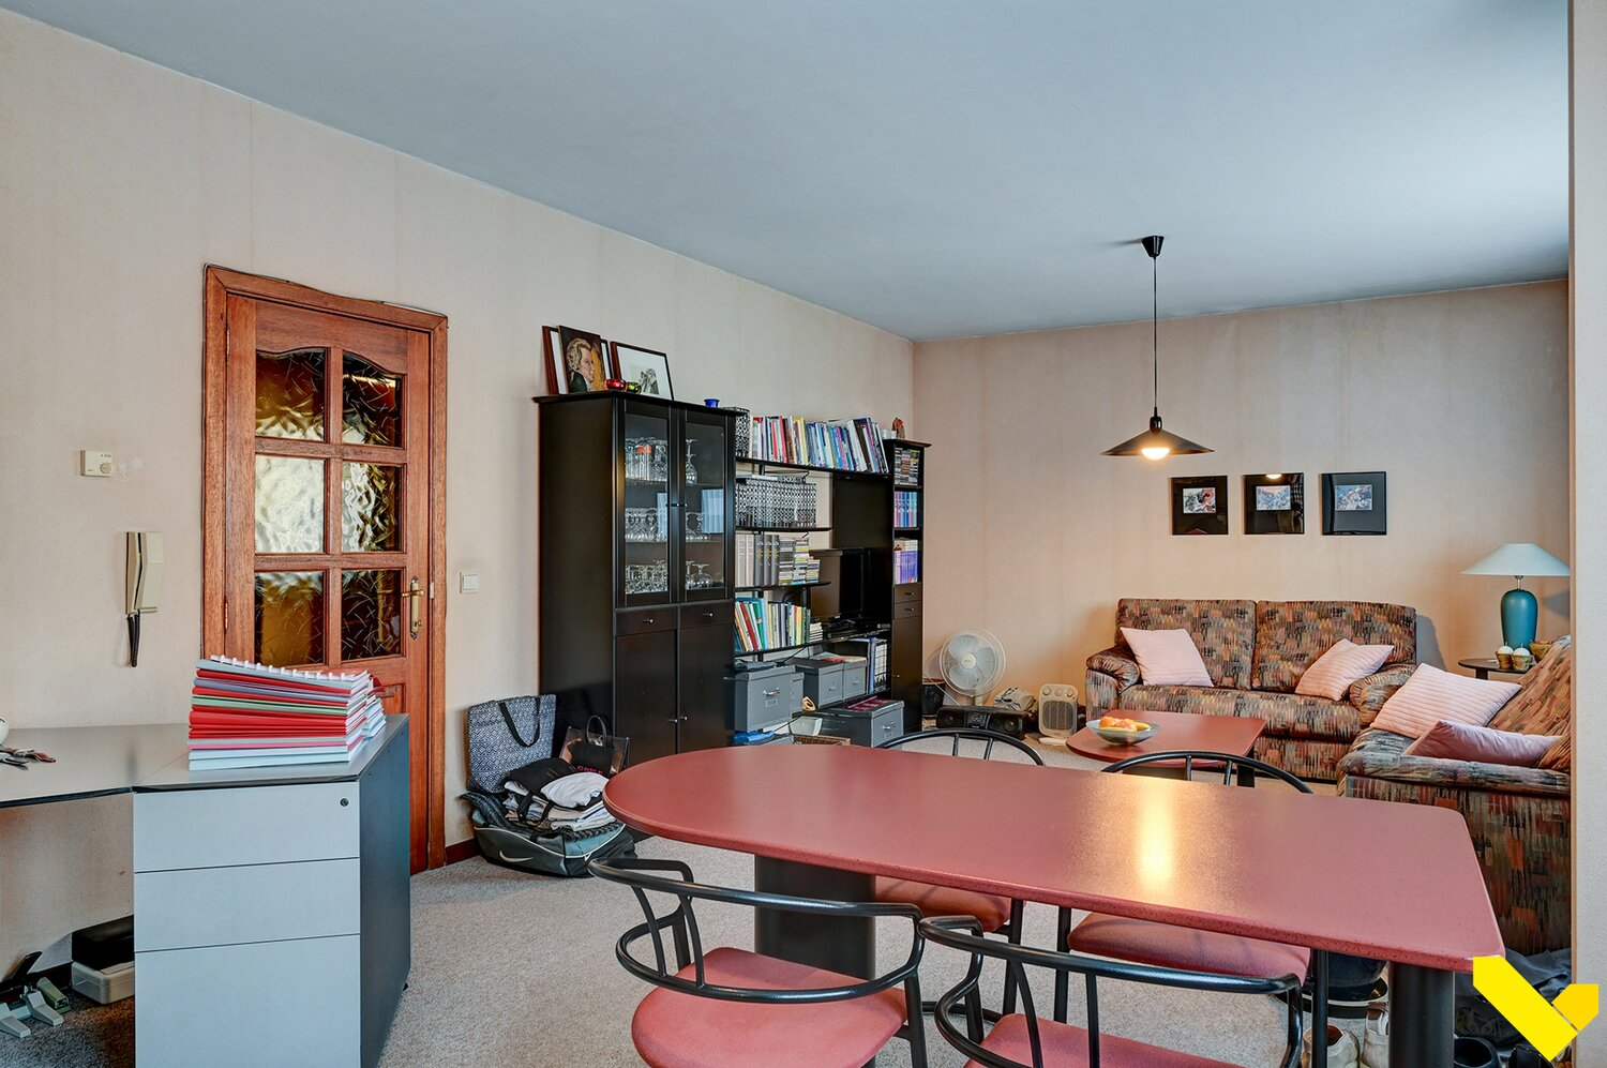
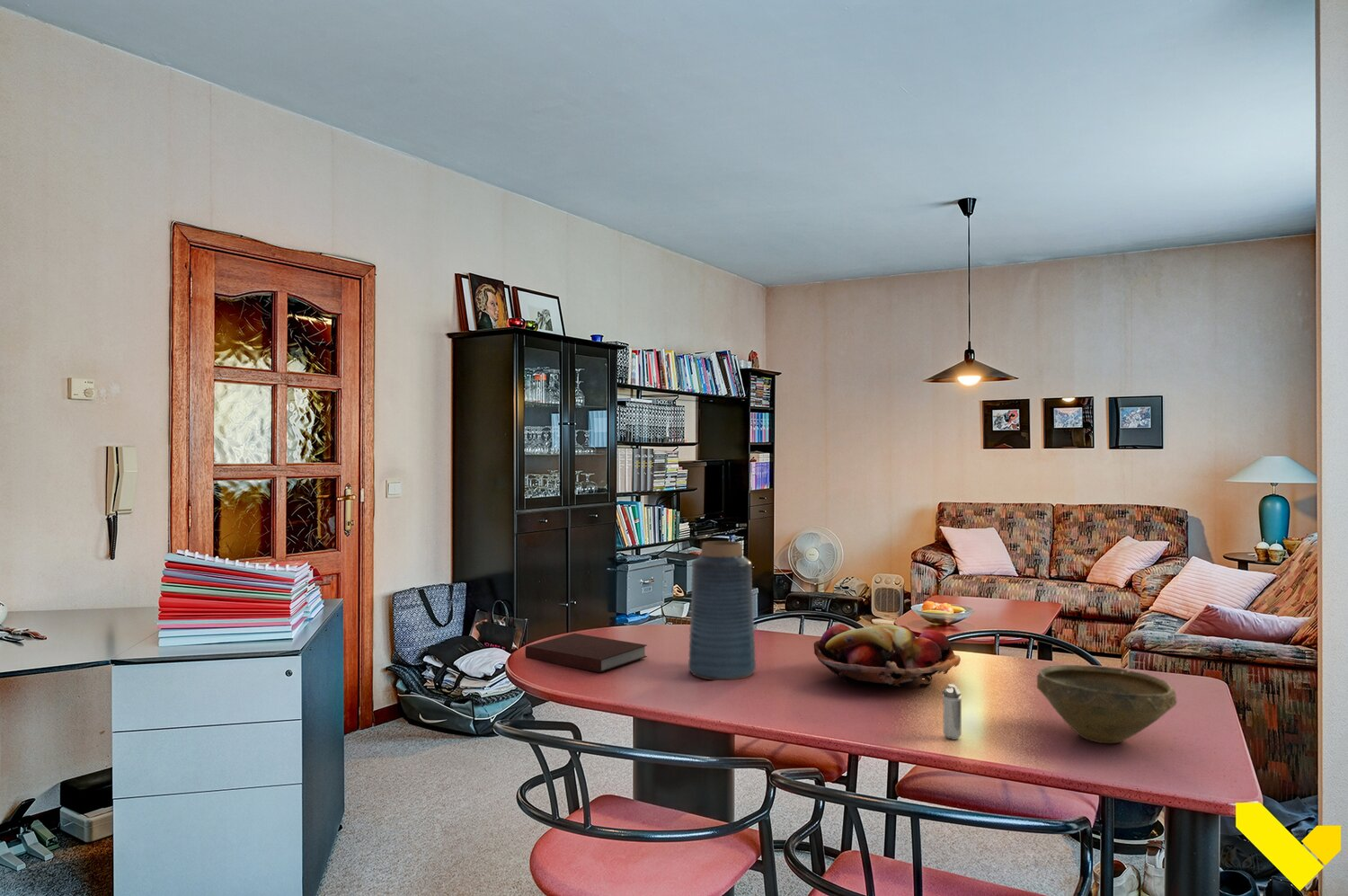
+ bowl (1104, 707)
+ notebook (586, 652)
+ fruit basket (886, 652)
+ shaker (952, 711)
+ vase (722, 608)
